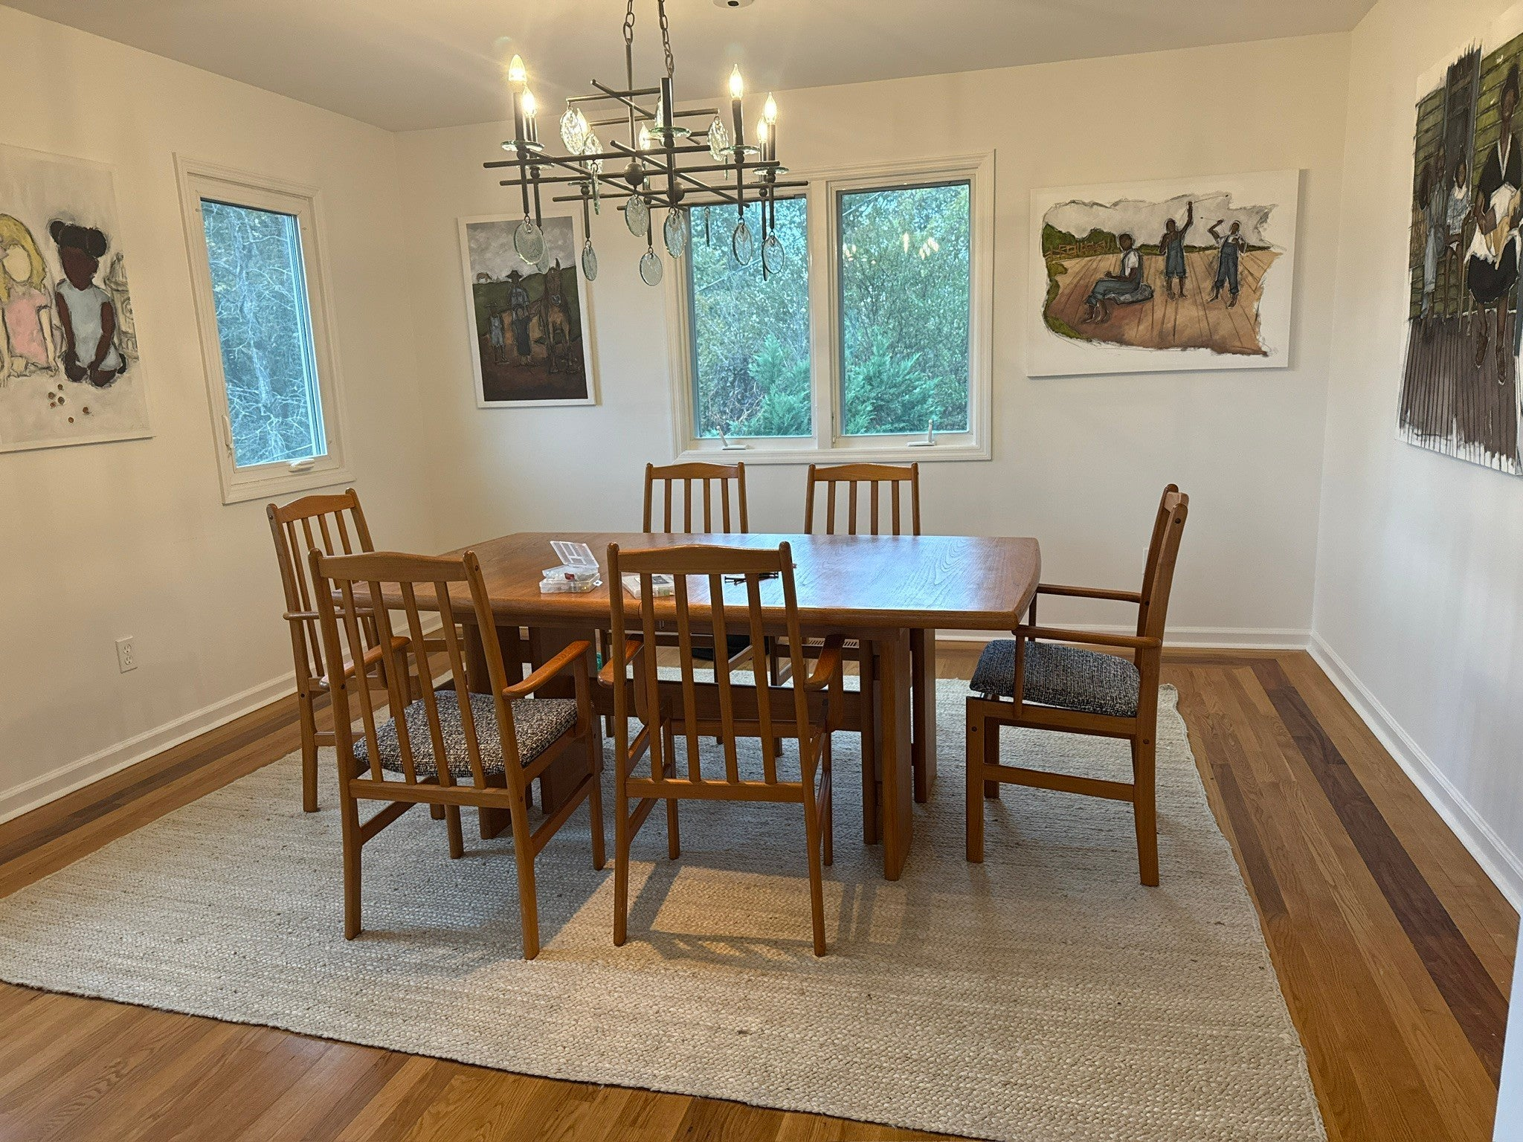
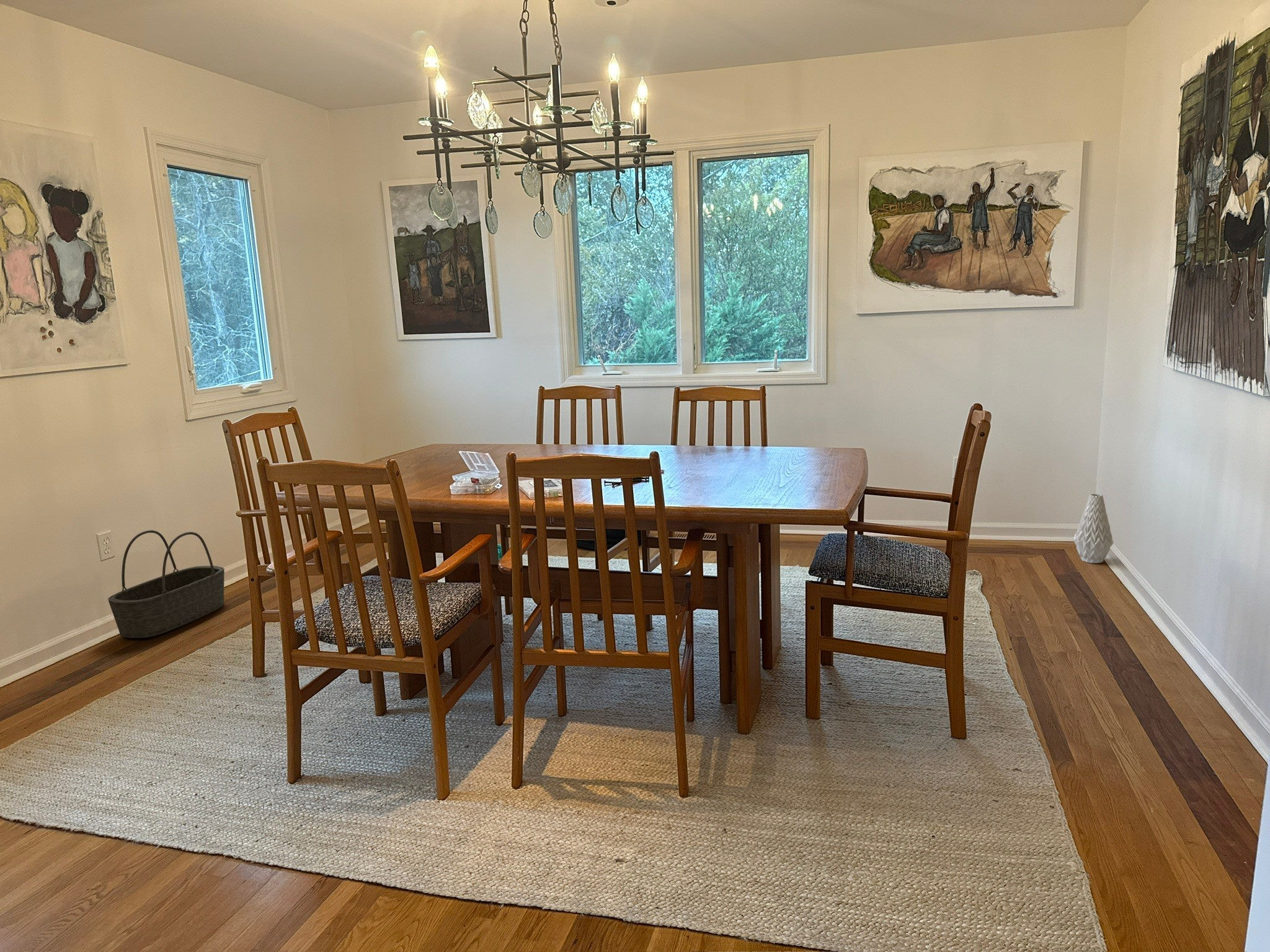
+ basket (168, 576)
+ vase (1093, 528)
